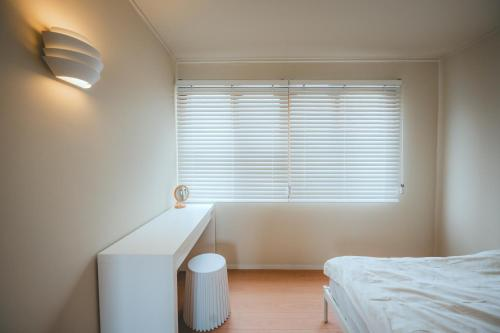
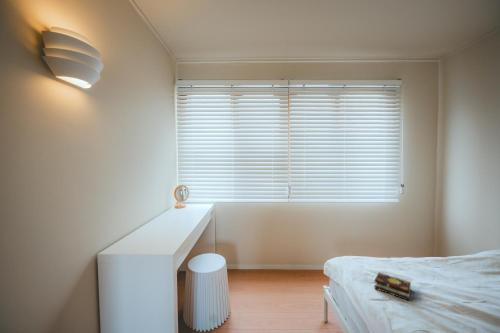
+ book (392, 284)
